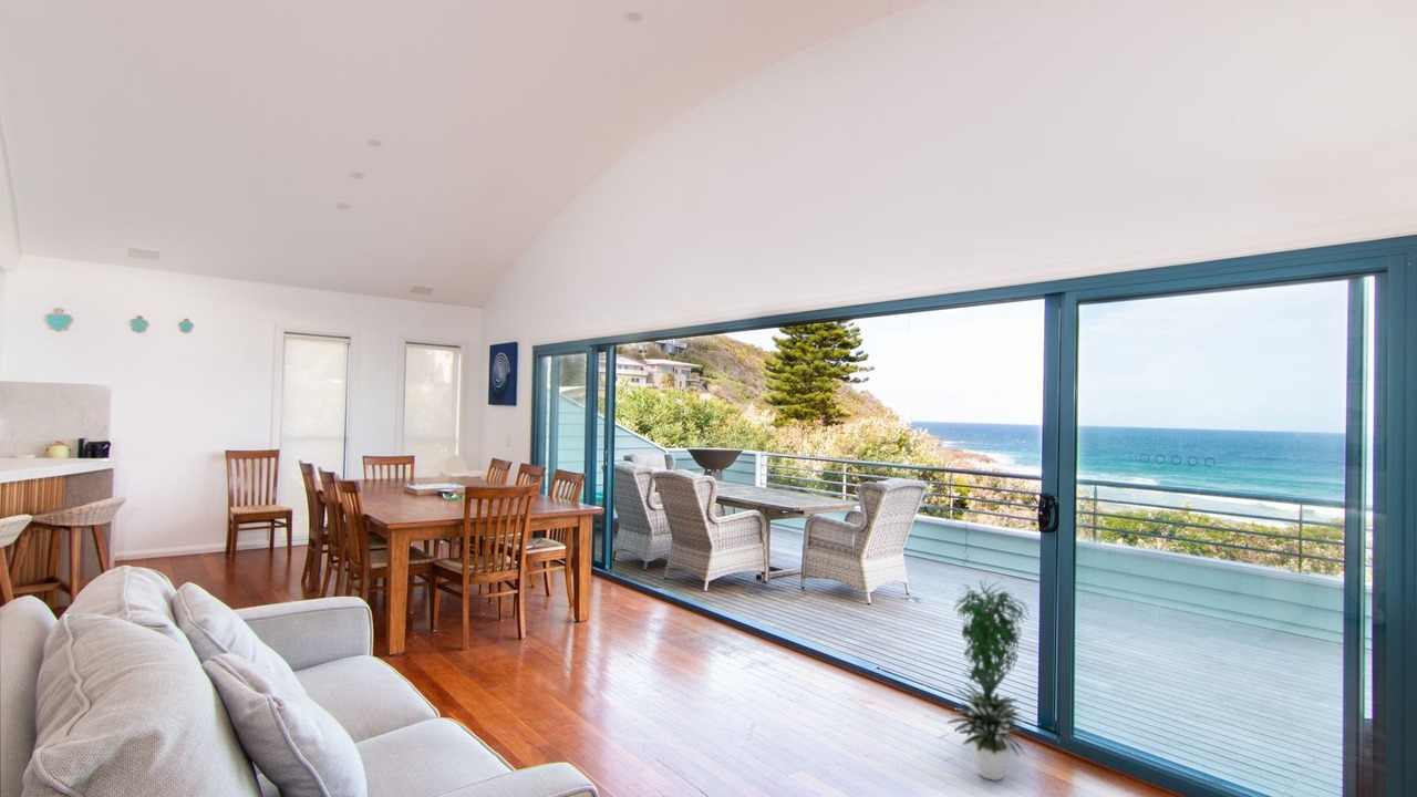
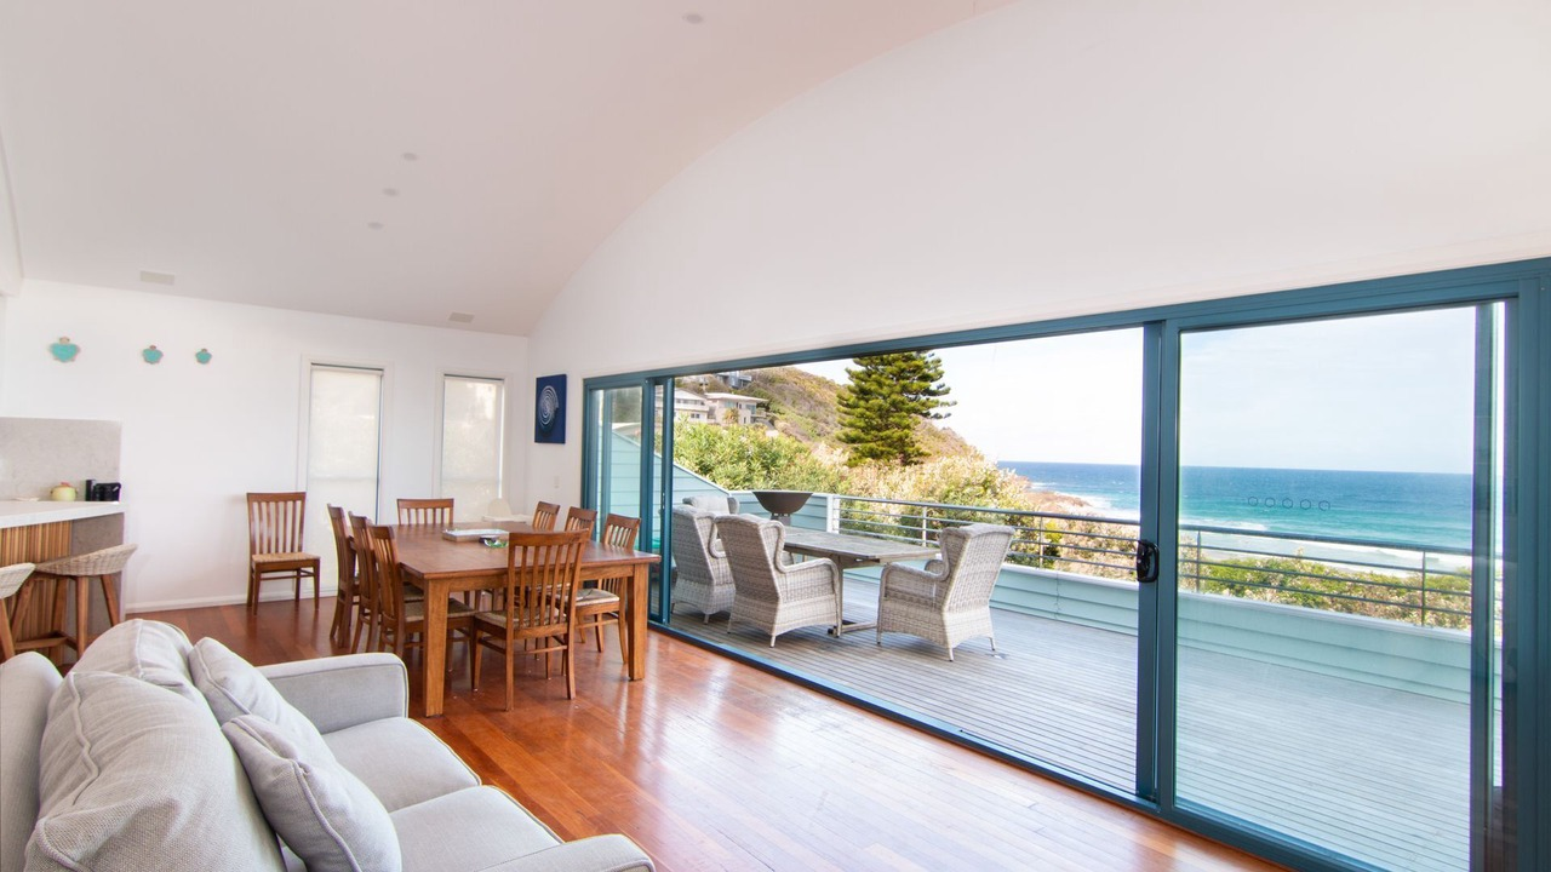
- potted plant (987, 669)
